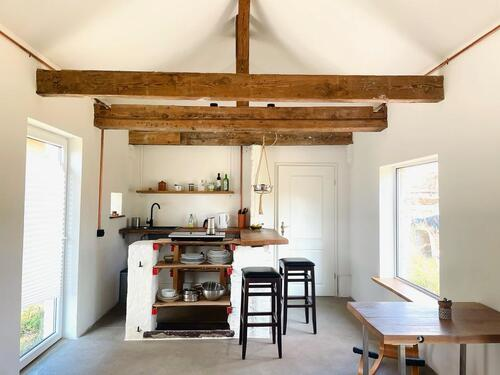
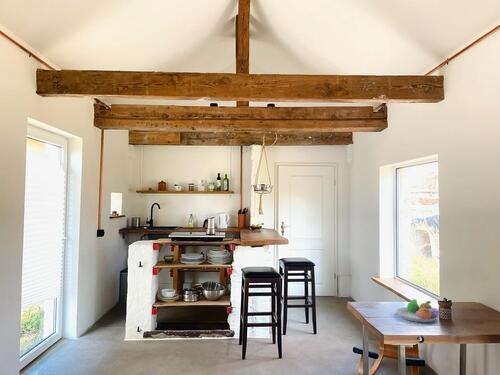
+ fruit bowl (417, 309)
